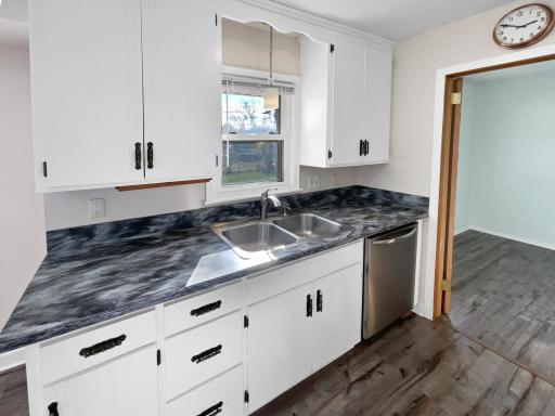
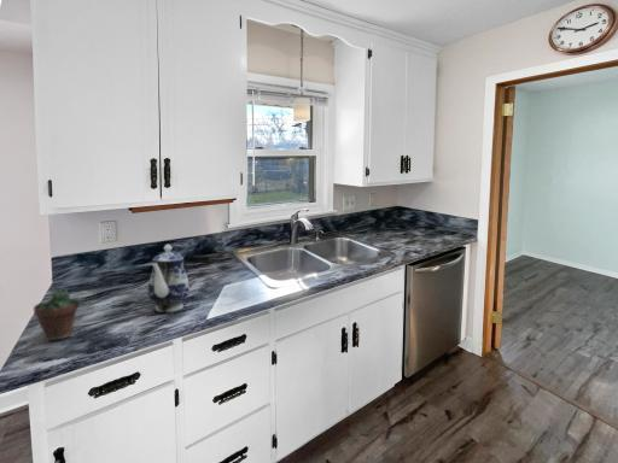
+ teapot (168, 276)
+ succulent plant (56, 306)
